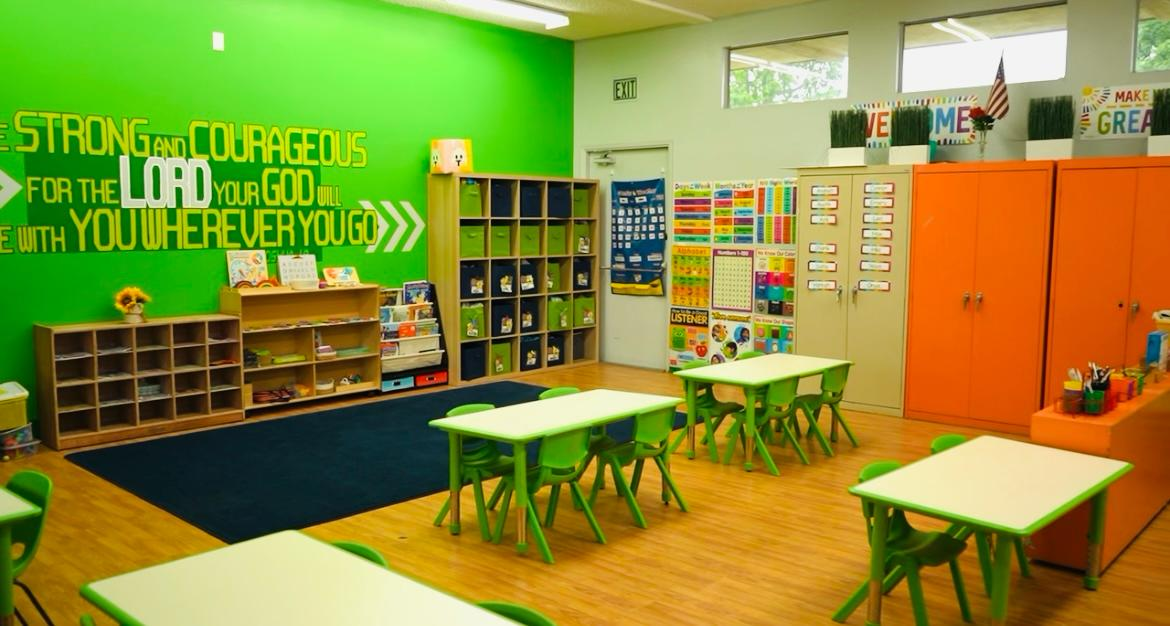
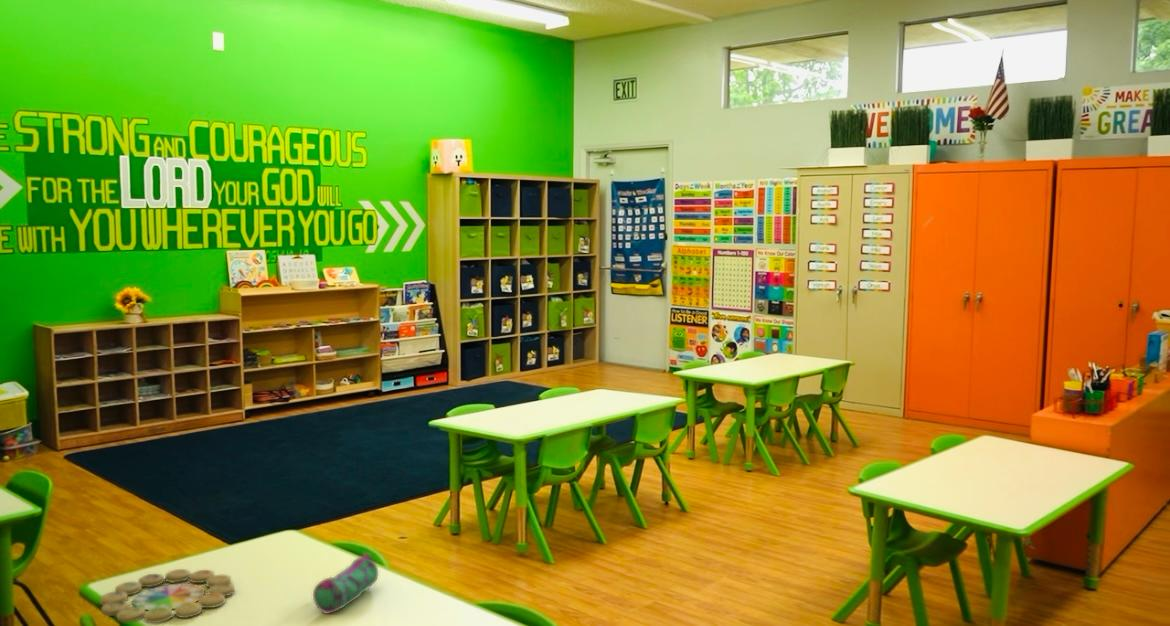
+ pencil case (347, 583)
+ memory game (169, 593)
